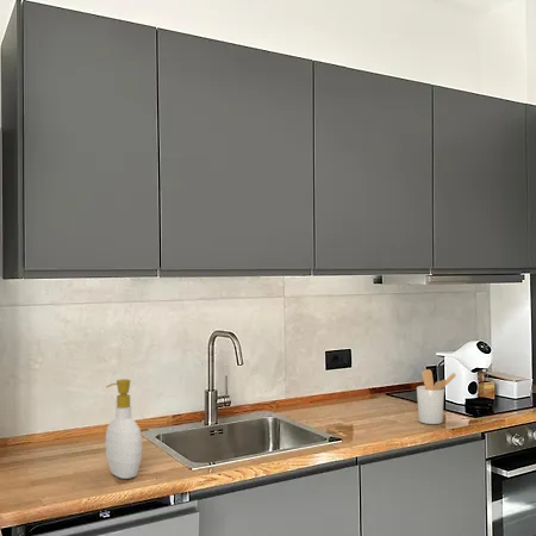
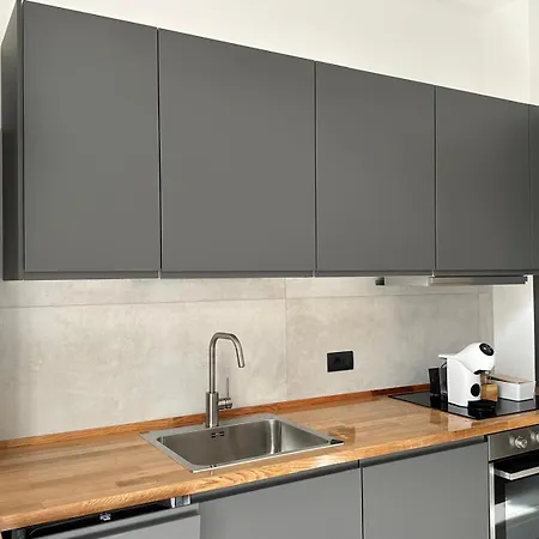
- utensil holder (437, 395)
- soap bottle (121, 426)
